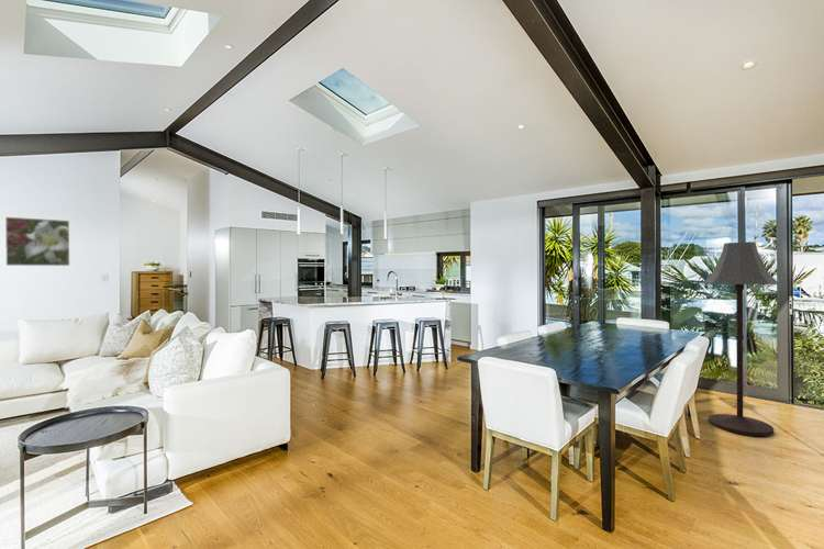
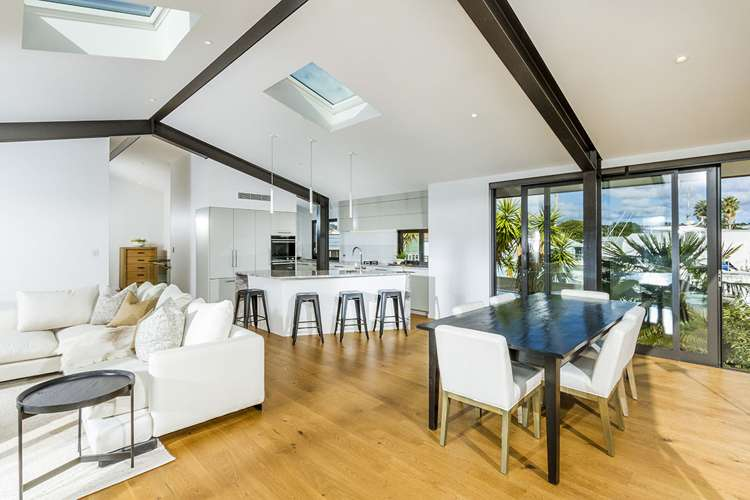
- floor lamp (739, 334)
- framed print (38, 242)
